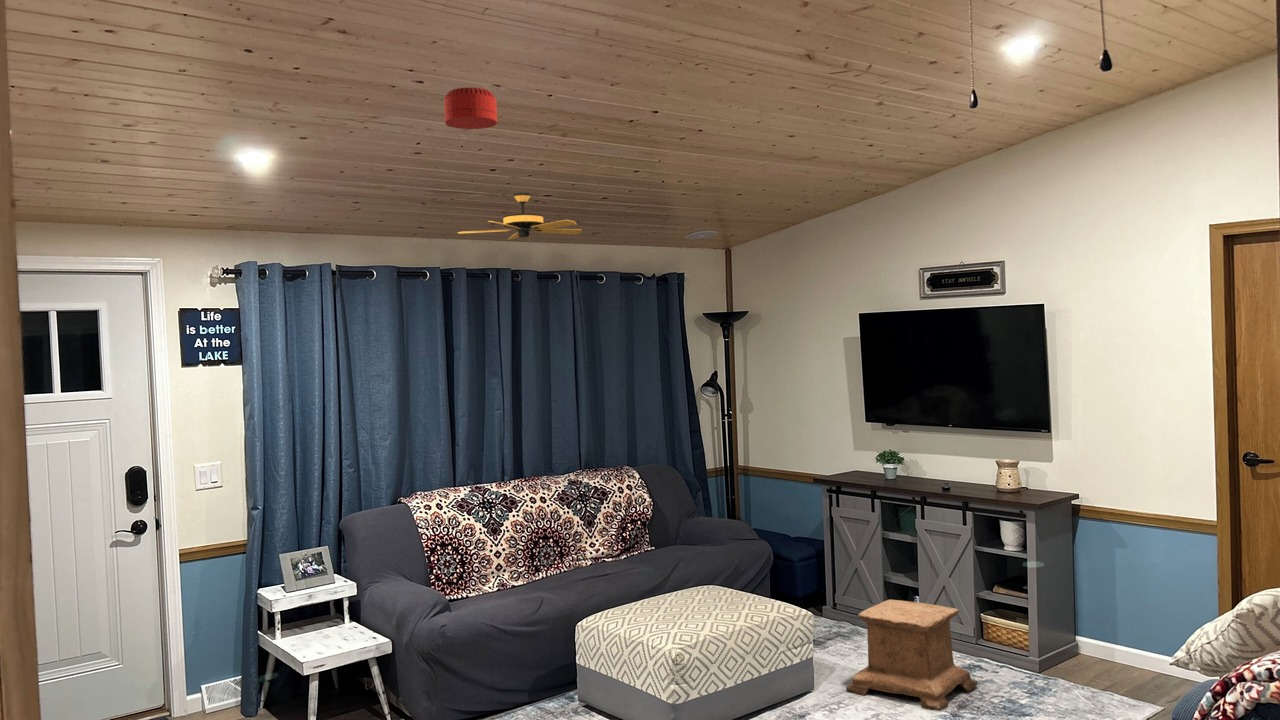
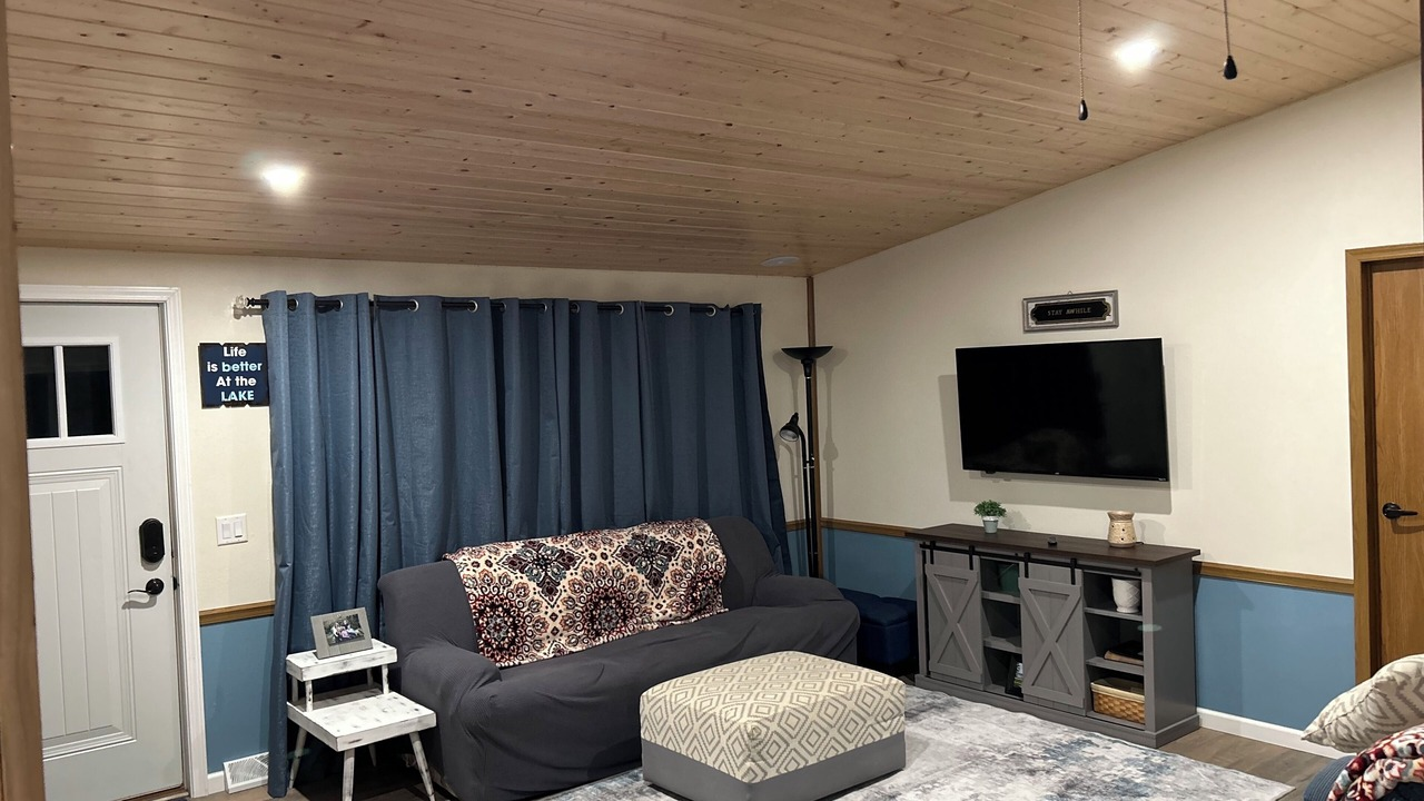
- smoke detector (470, 107)
- stool (909, 649)
- ceiling fan (520, 227)
